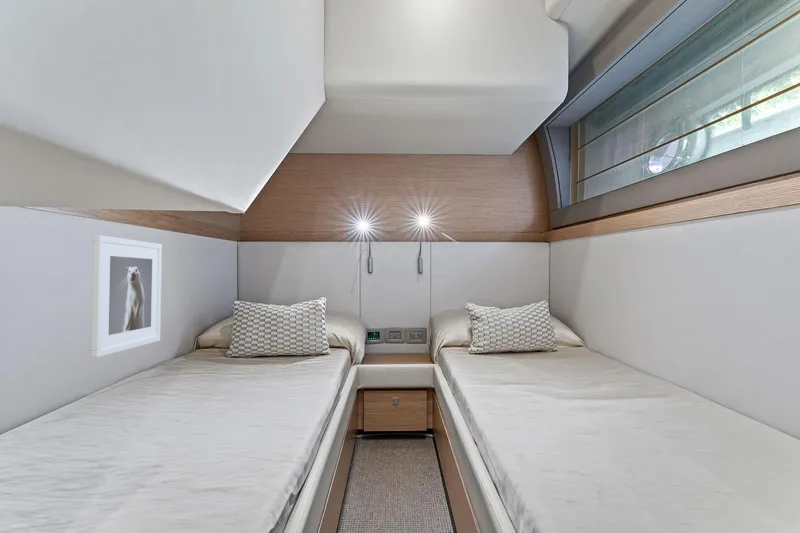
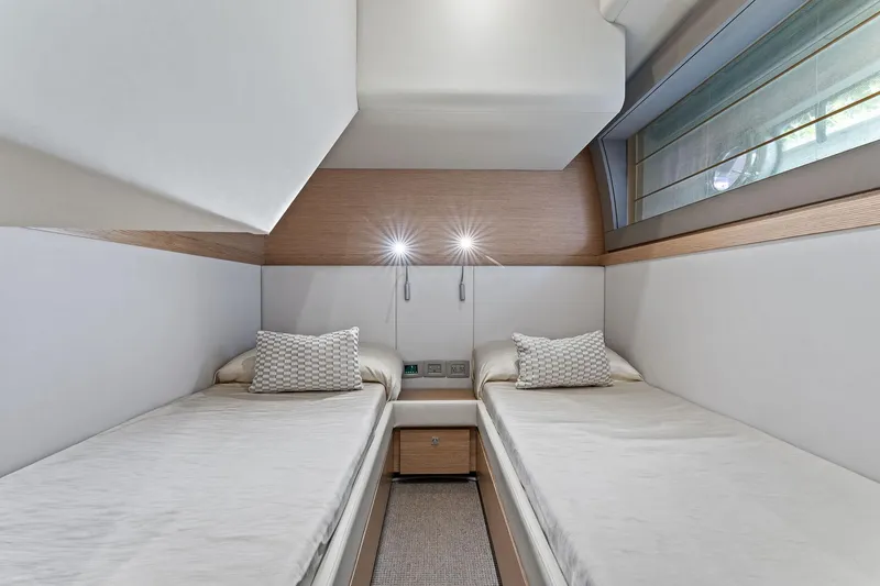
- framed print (130, 294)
